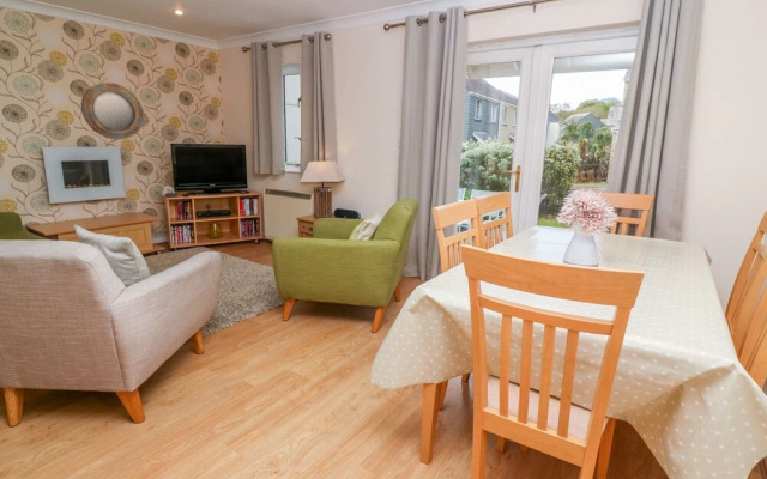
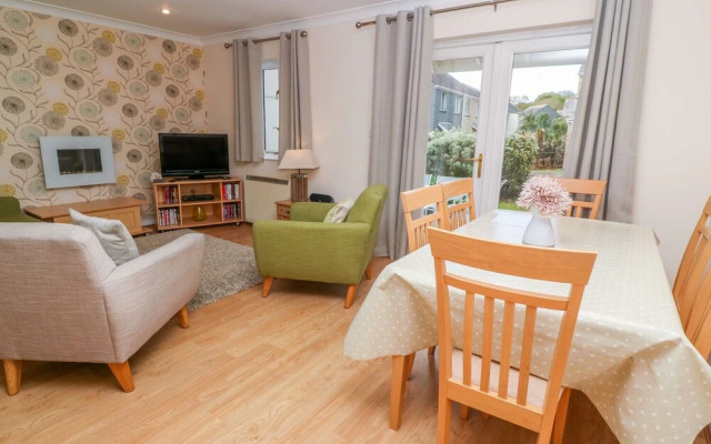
- home mirror (114, 111)
